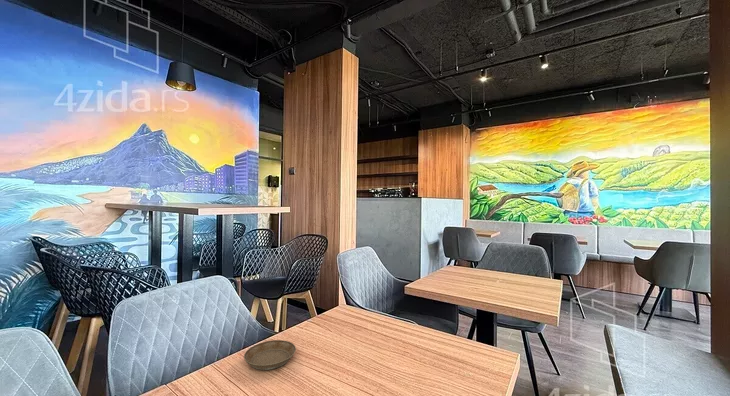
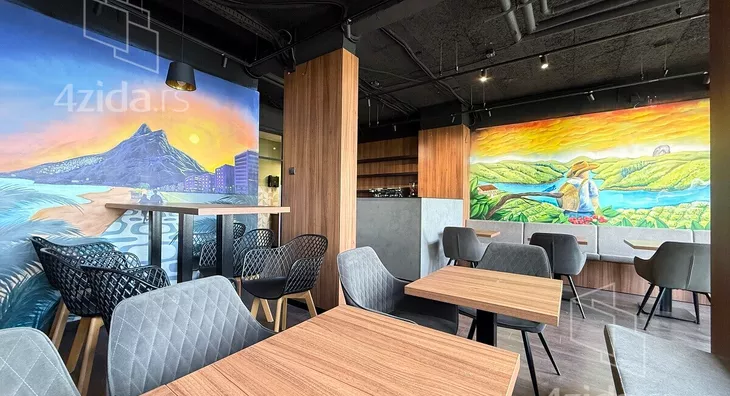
- saucer (270, 355)
